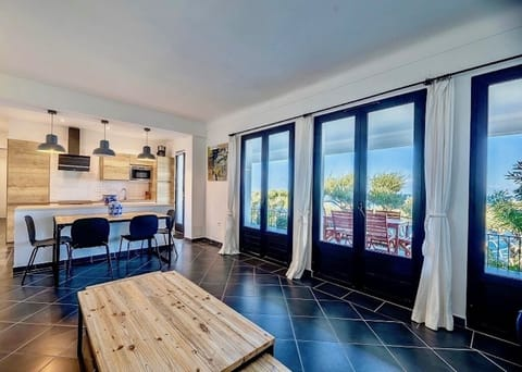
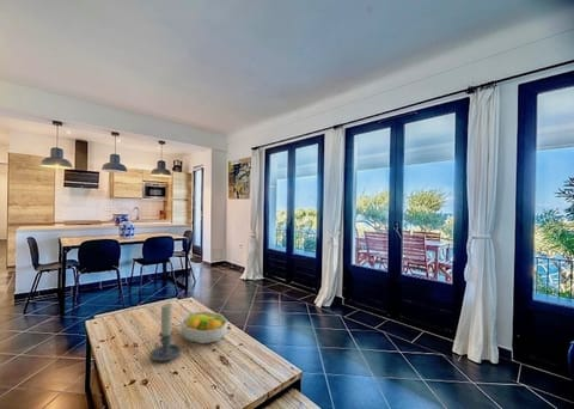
+ fruit bowl (203, 324)
+ candle holder (164, 329)
